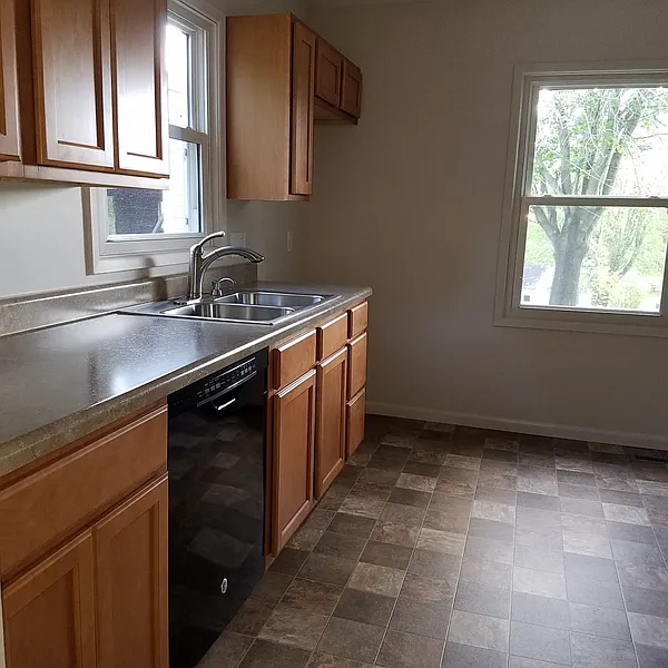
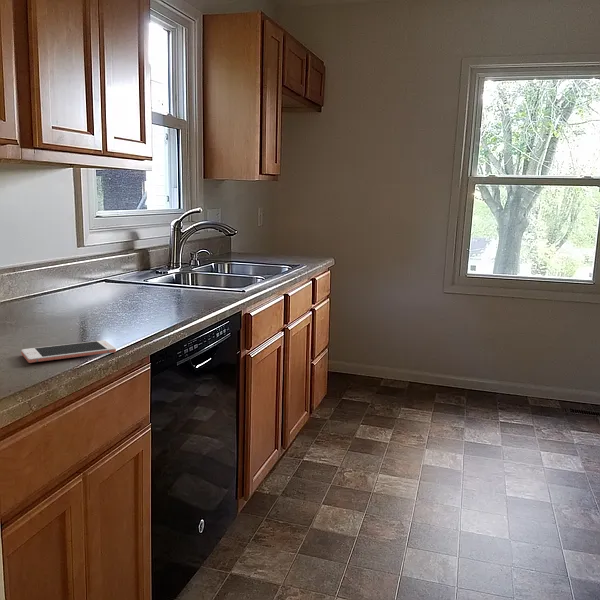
+ cell phone (69, 350)
